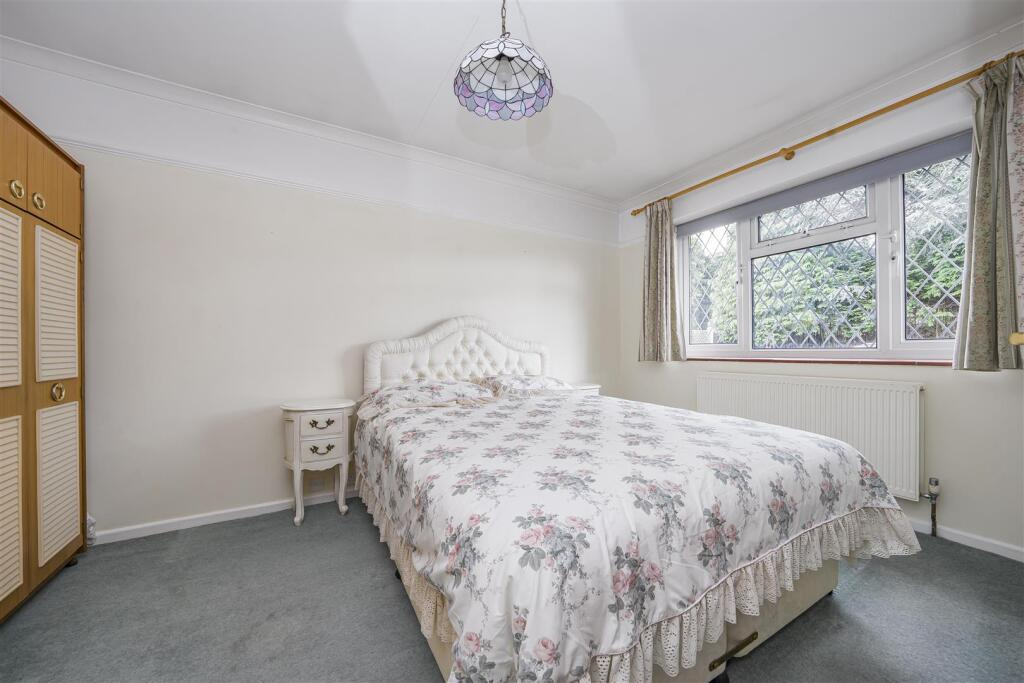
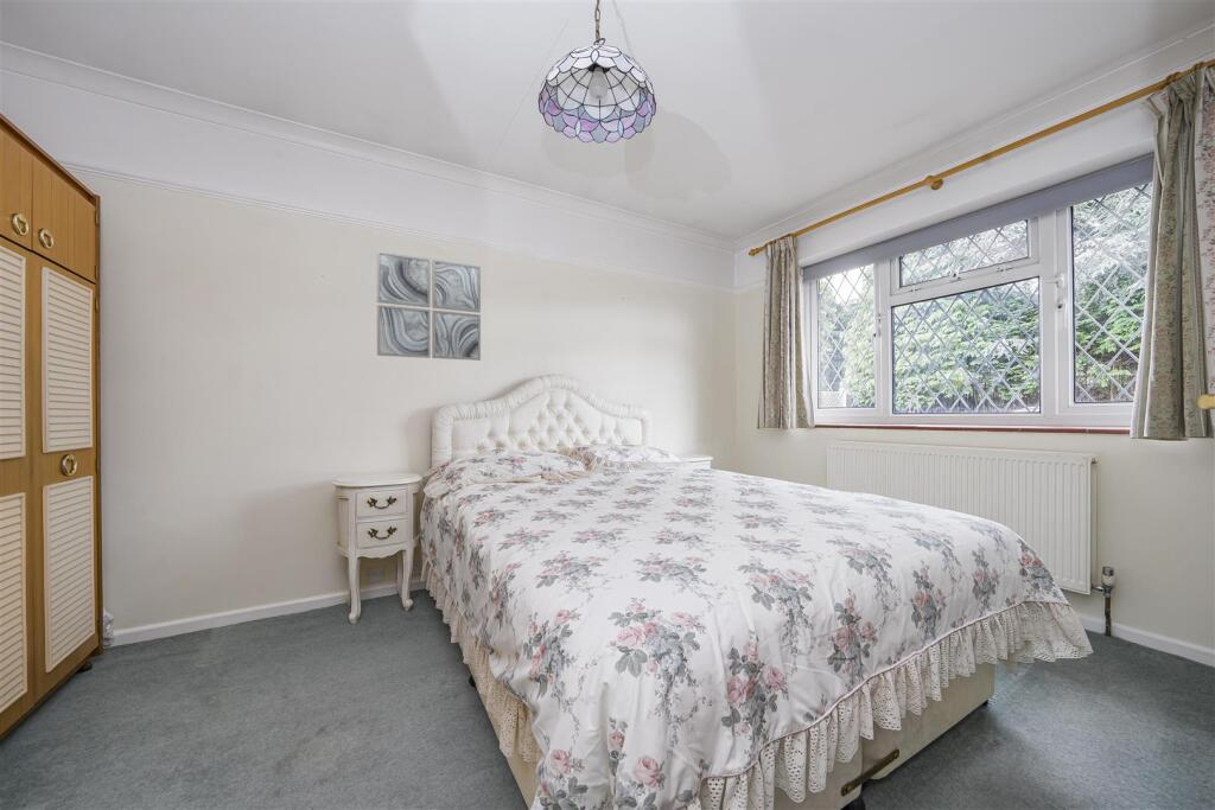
+ wall art (432, 307)
